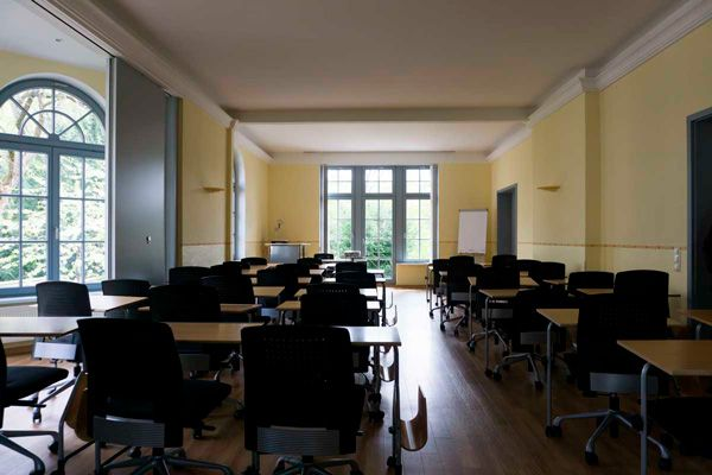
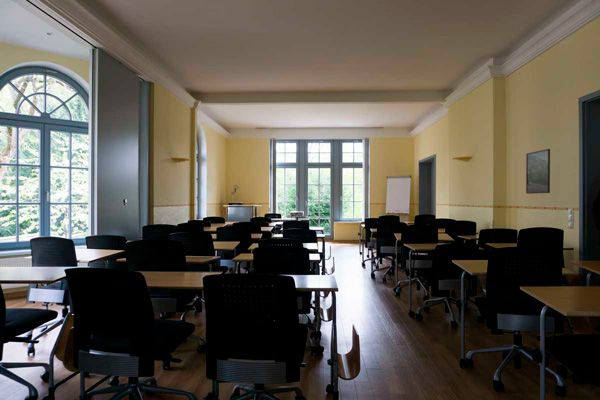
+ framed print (537, 172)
